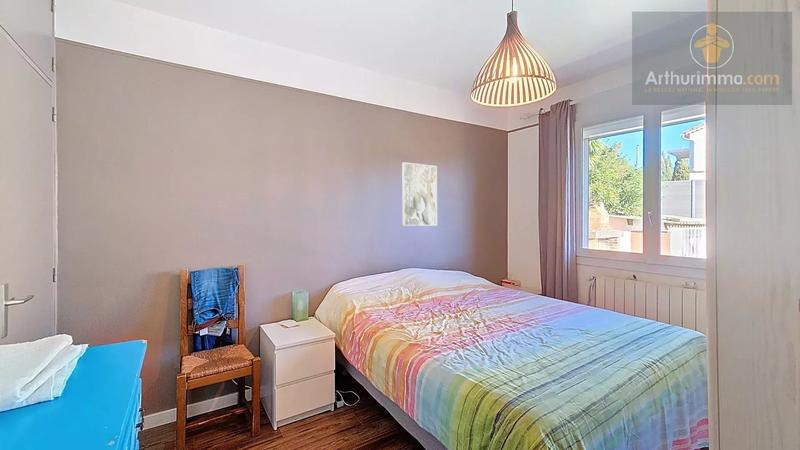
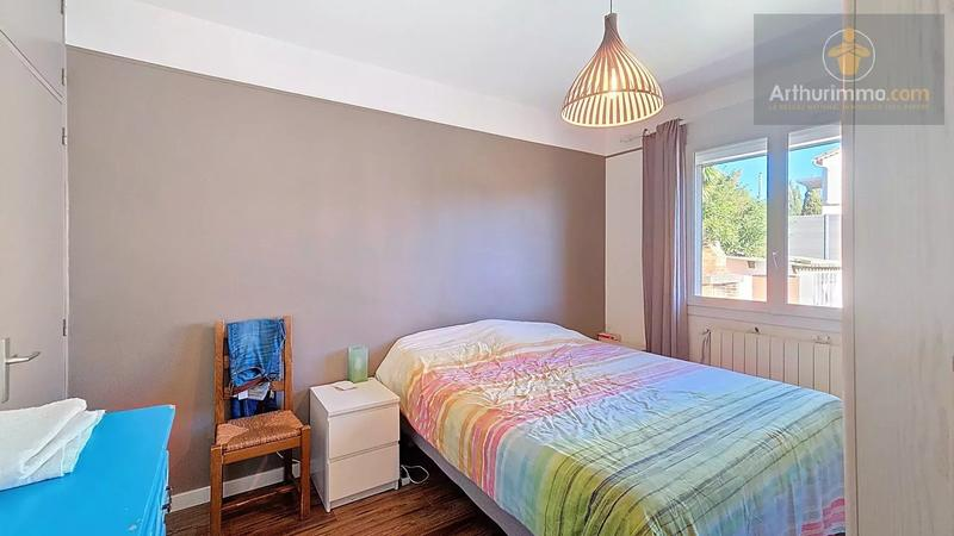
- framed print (420, 194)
